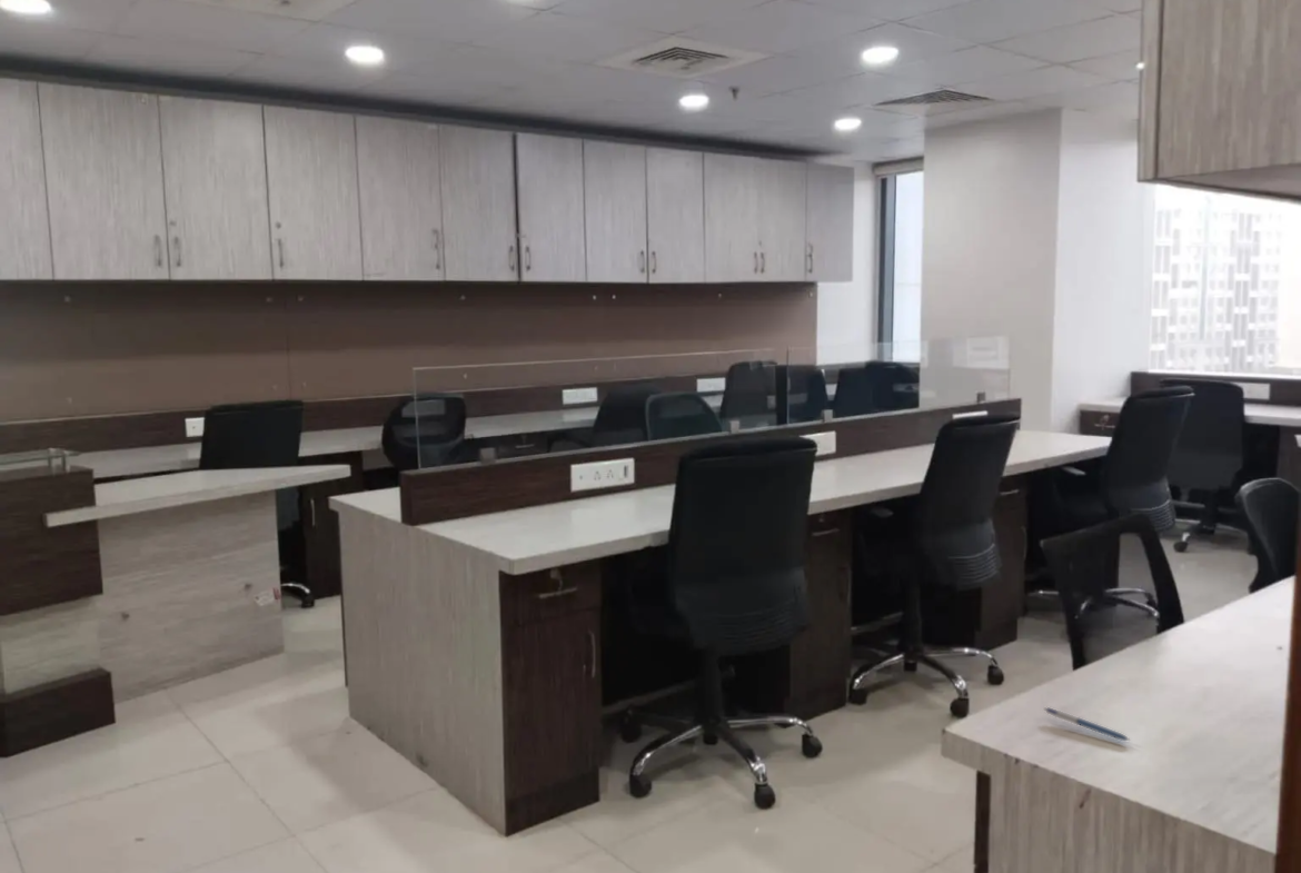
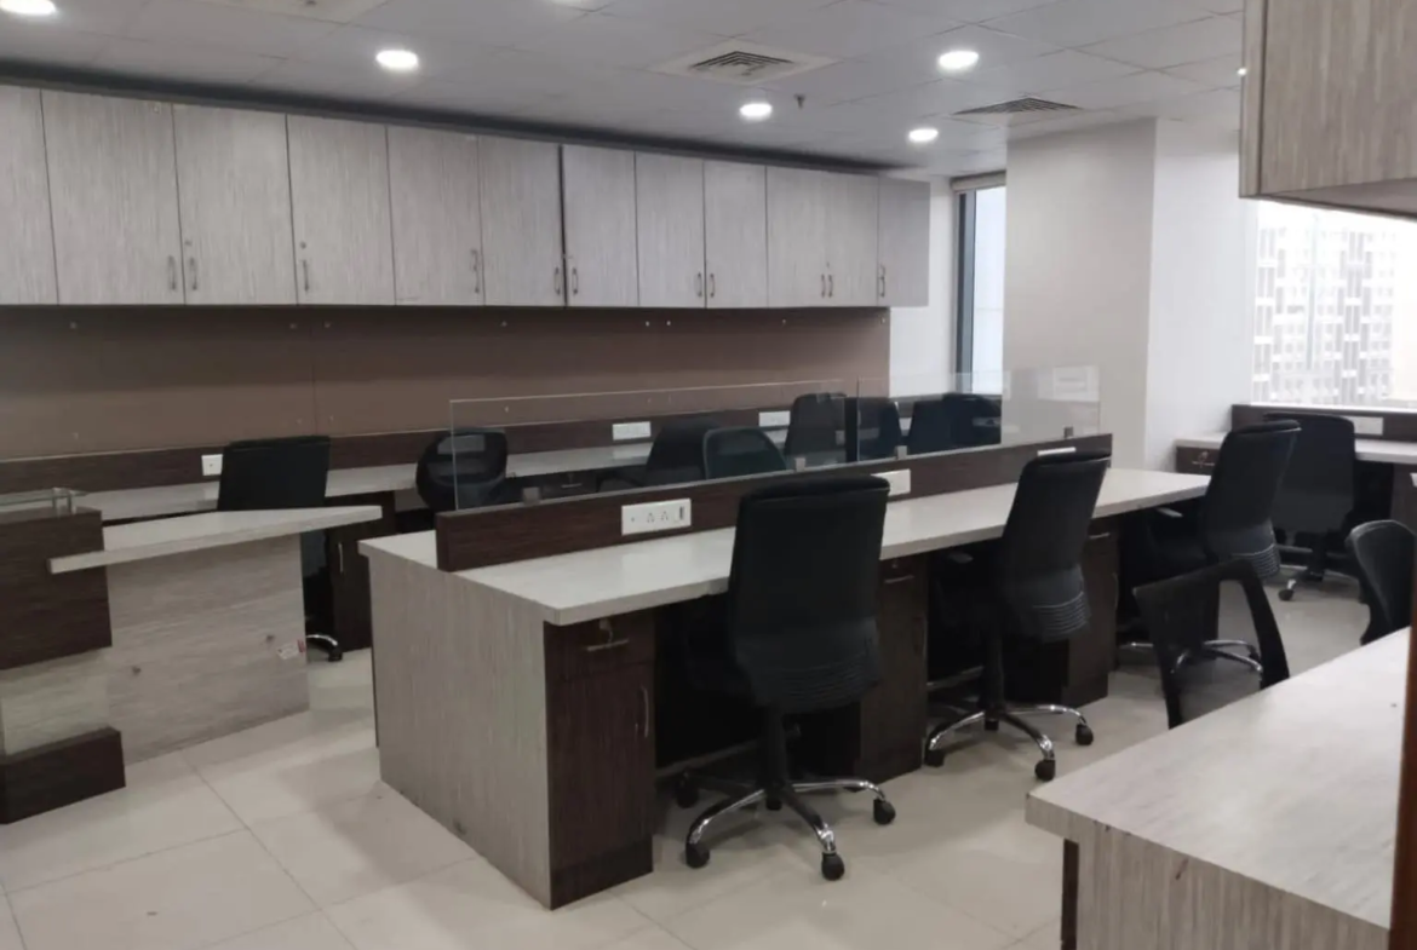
- pen (1084, 724)
